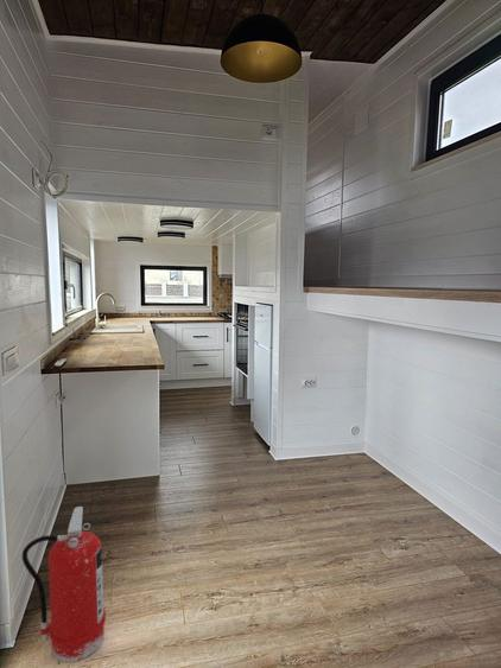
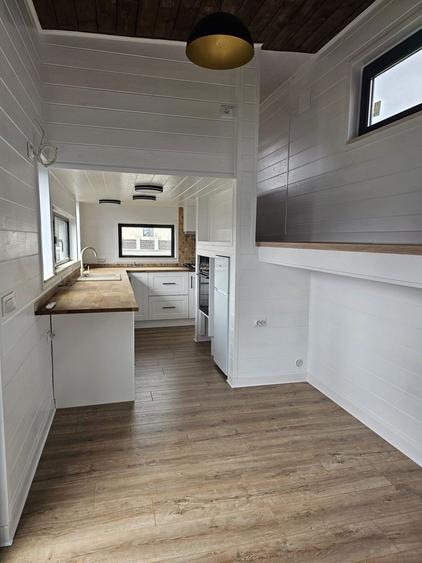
- fire extinguisher (65, 583)
